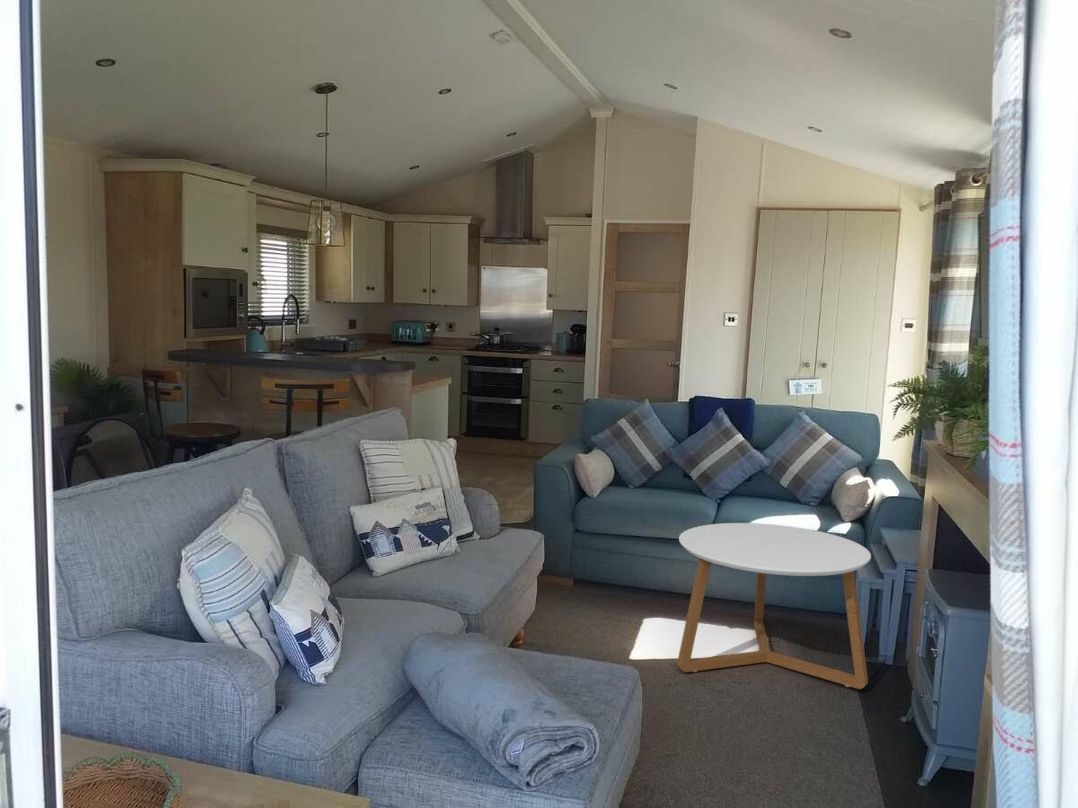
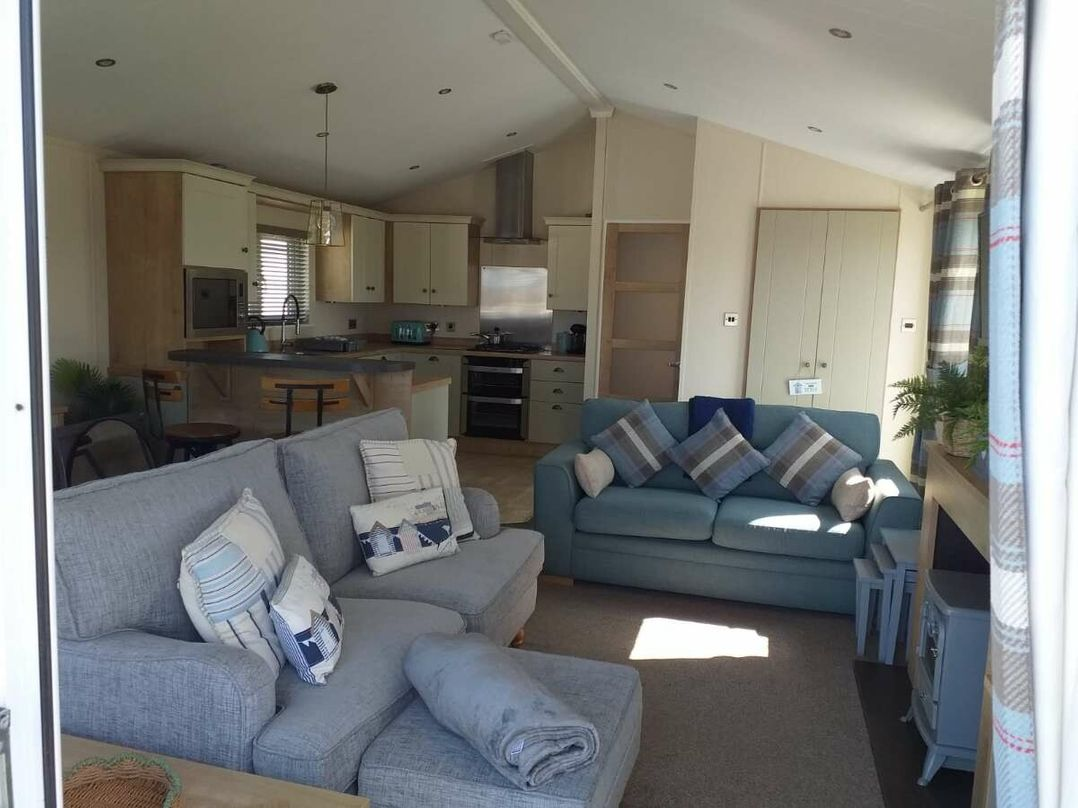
- coffee table (763, 603)
